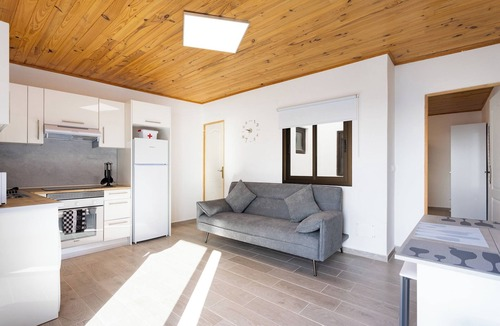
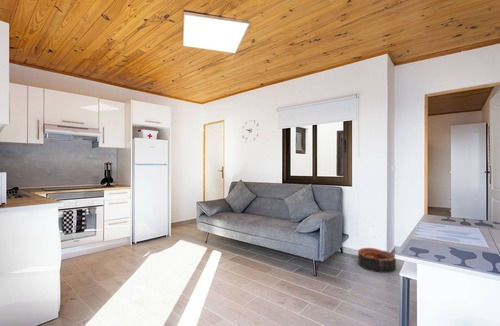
+ basket (376, 259)
